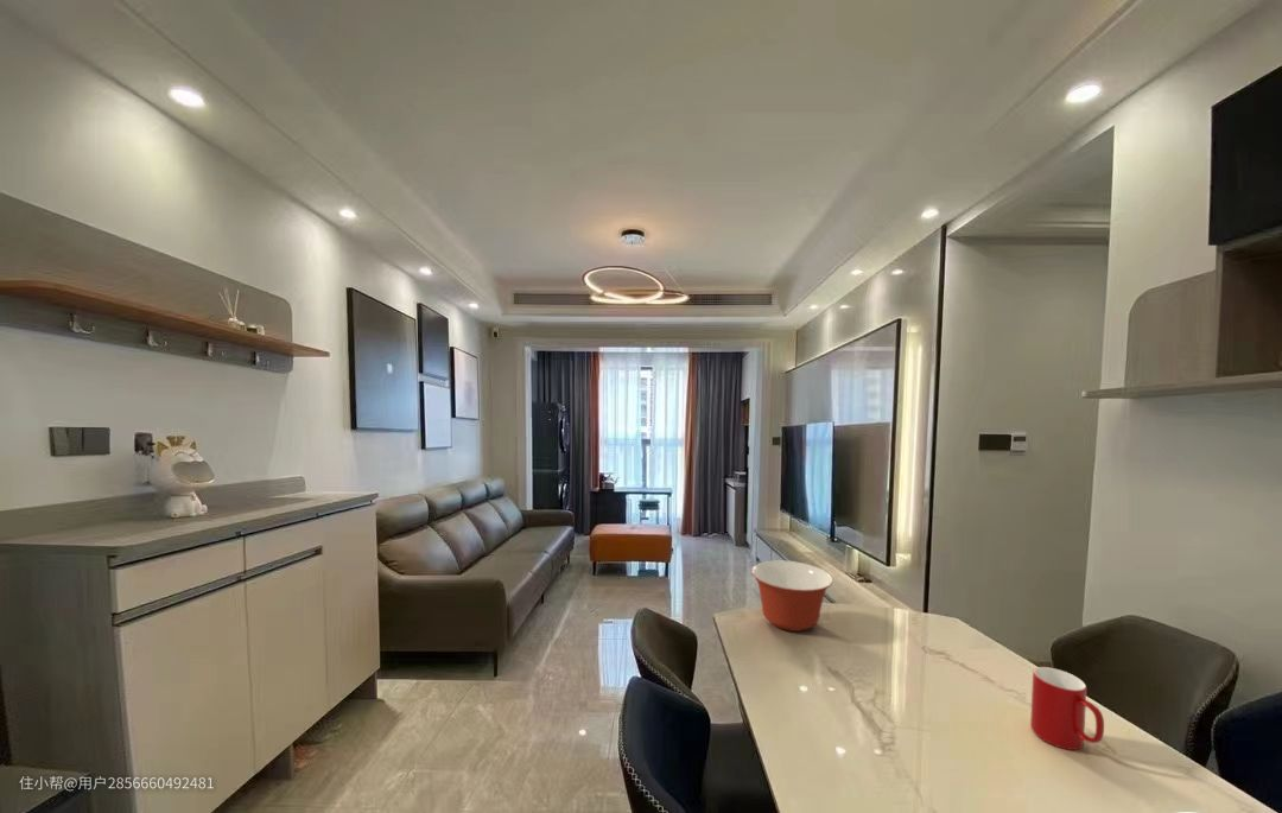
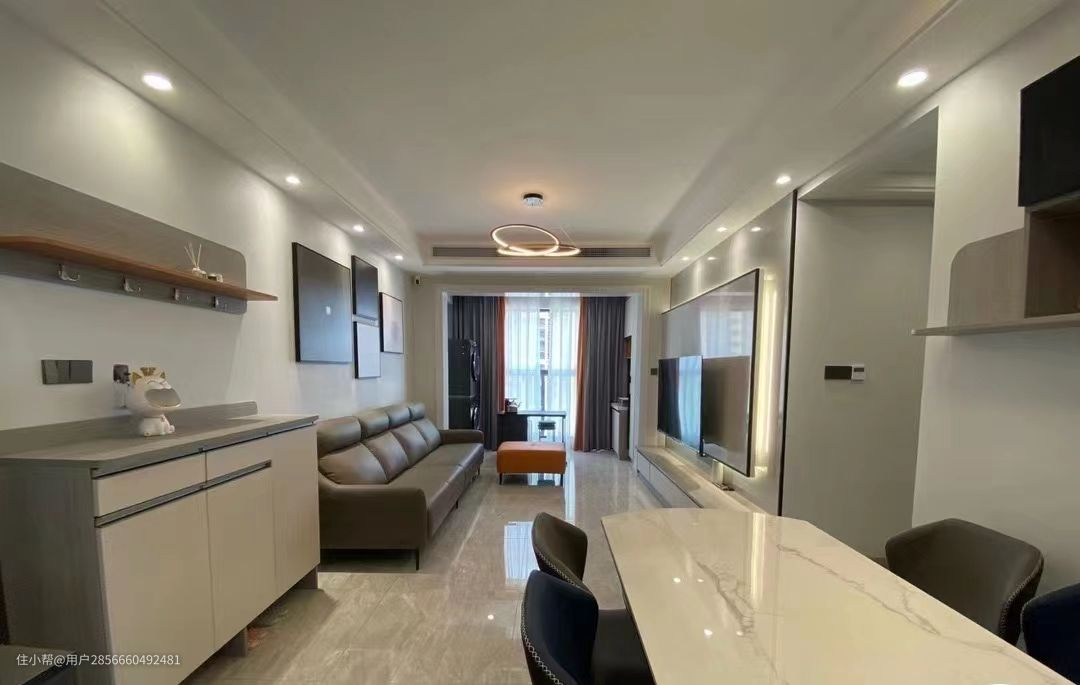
- cup (1064, 712)
- mixing bowl (791, 598)
